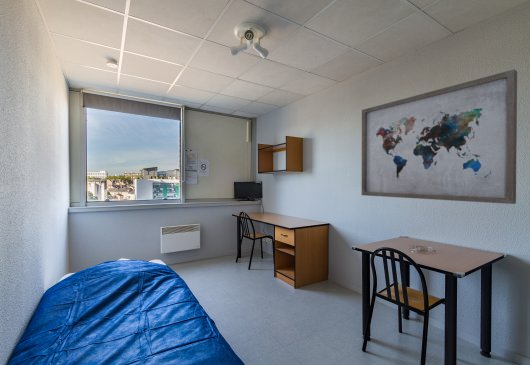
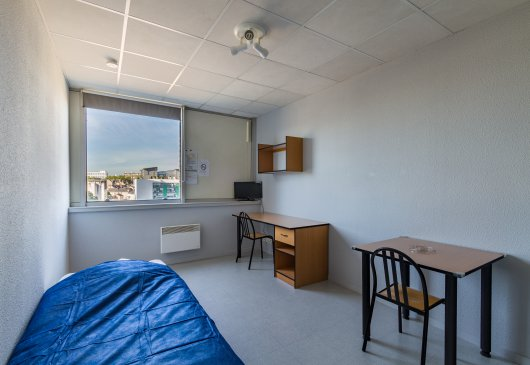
- wall art (422, 146)
